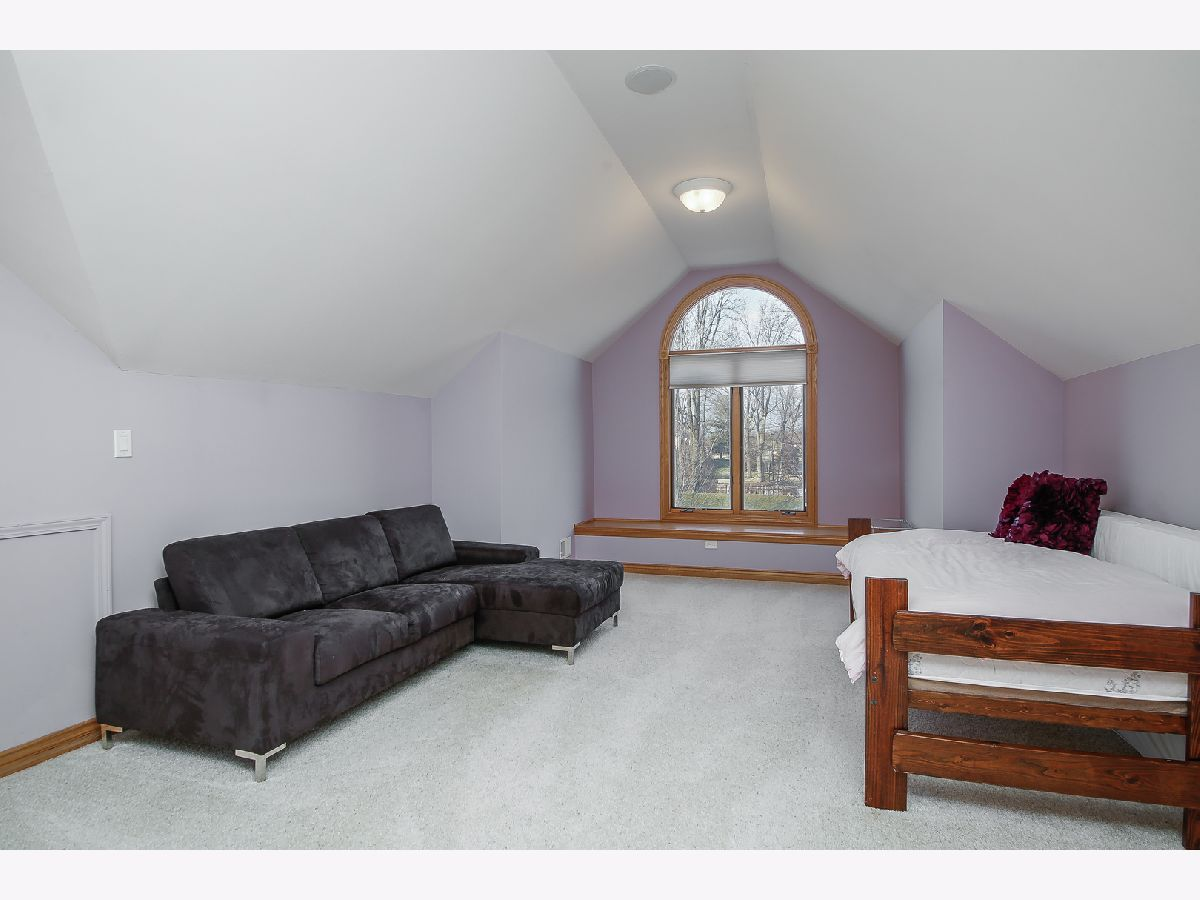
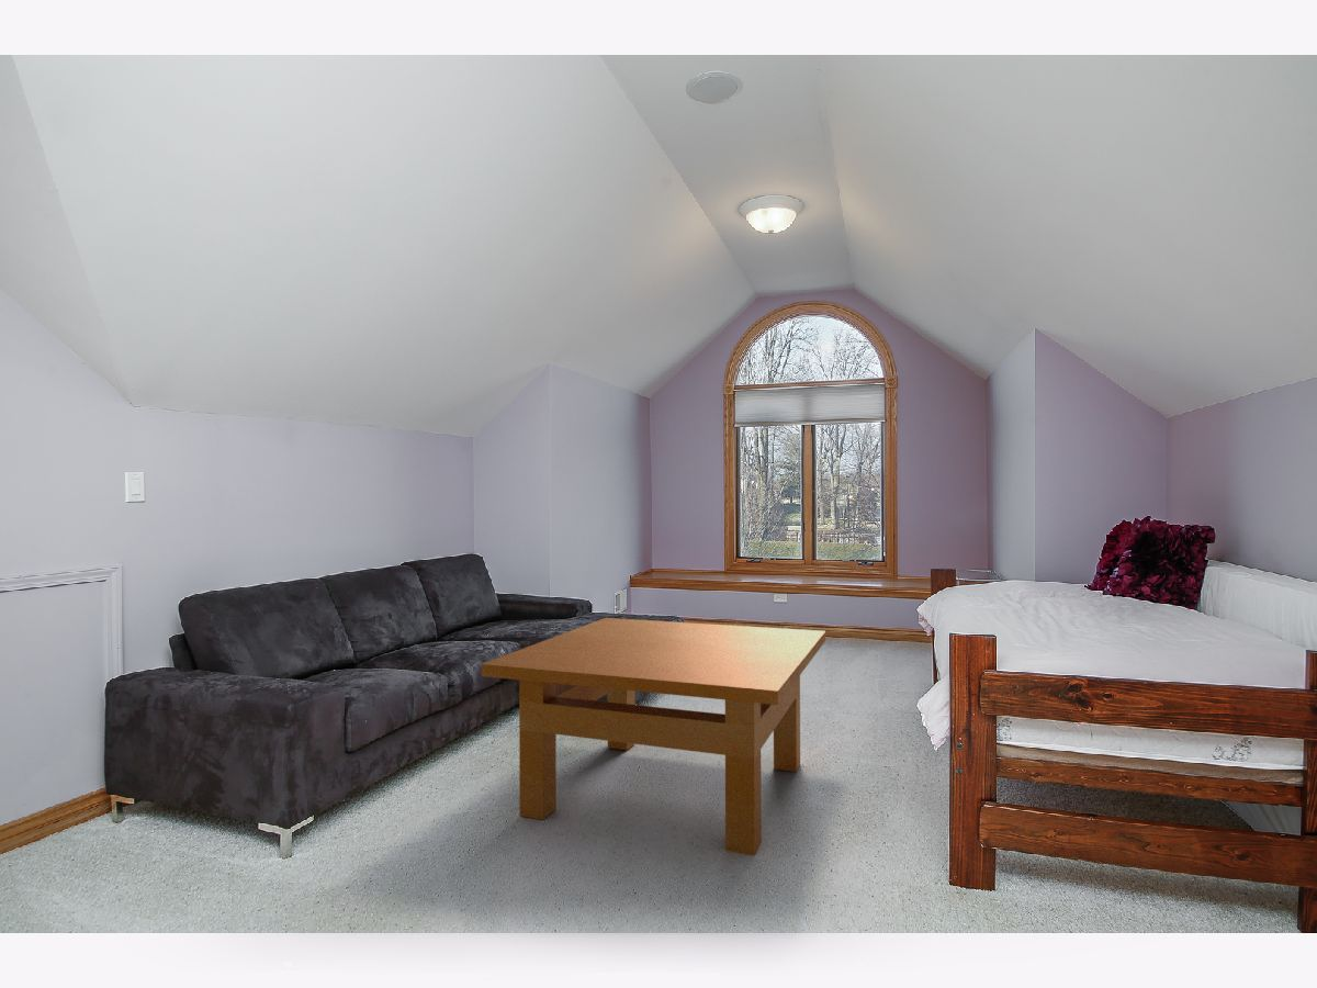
+ table (672, 716)
